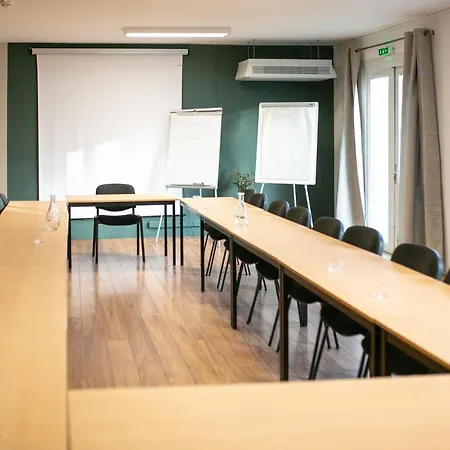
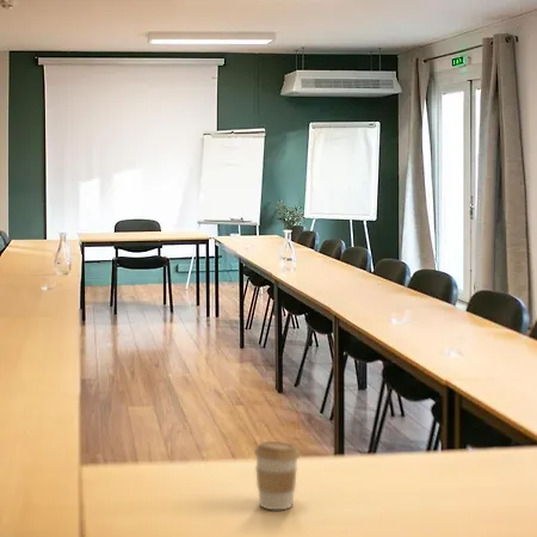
+ coffee cup (276, 473)
